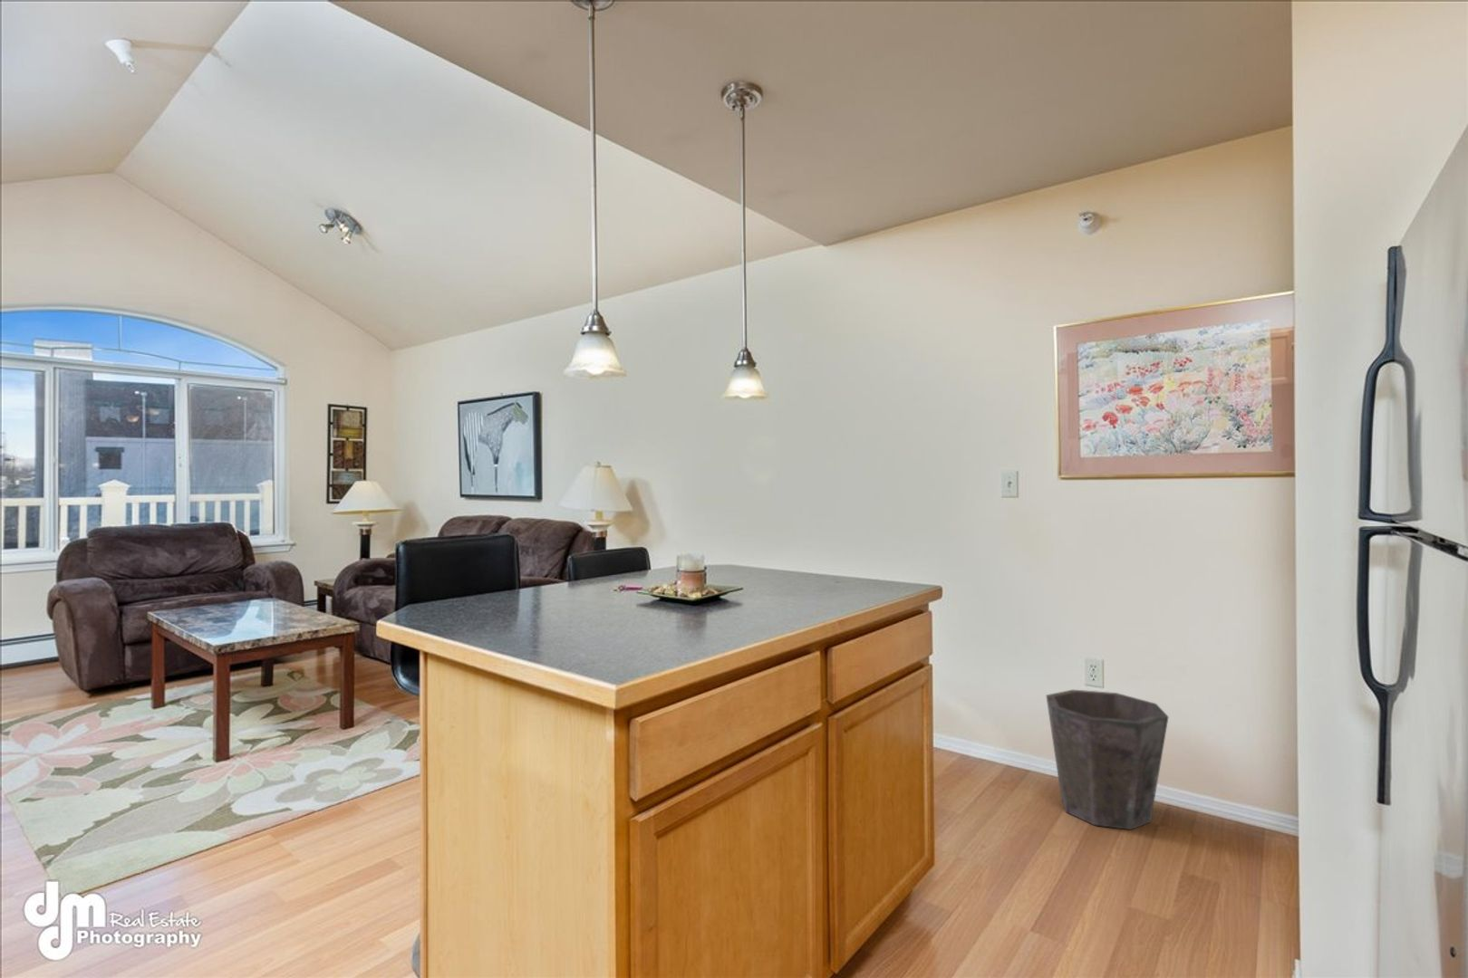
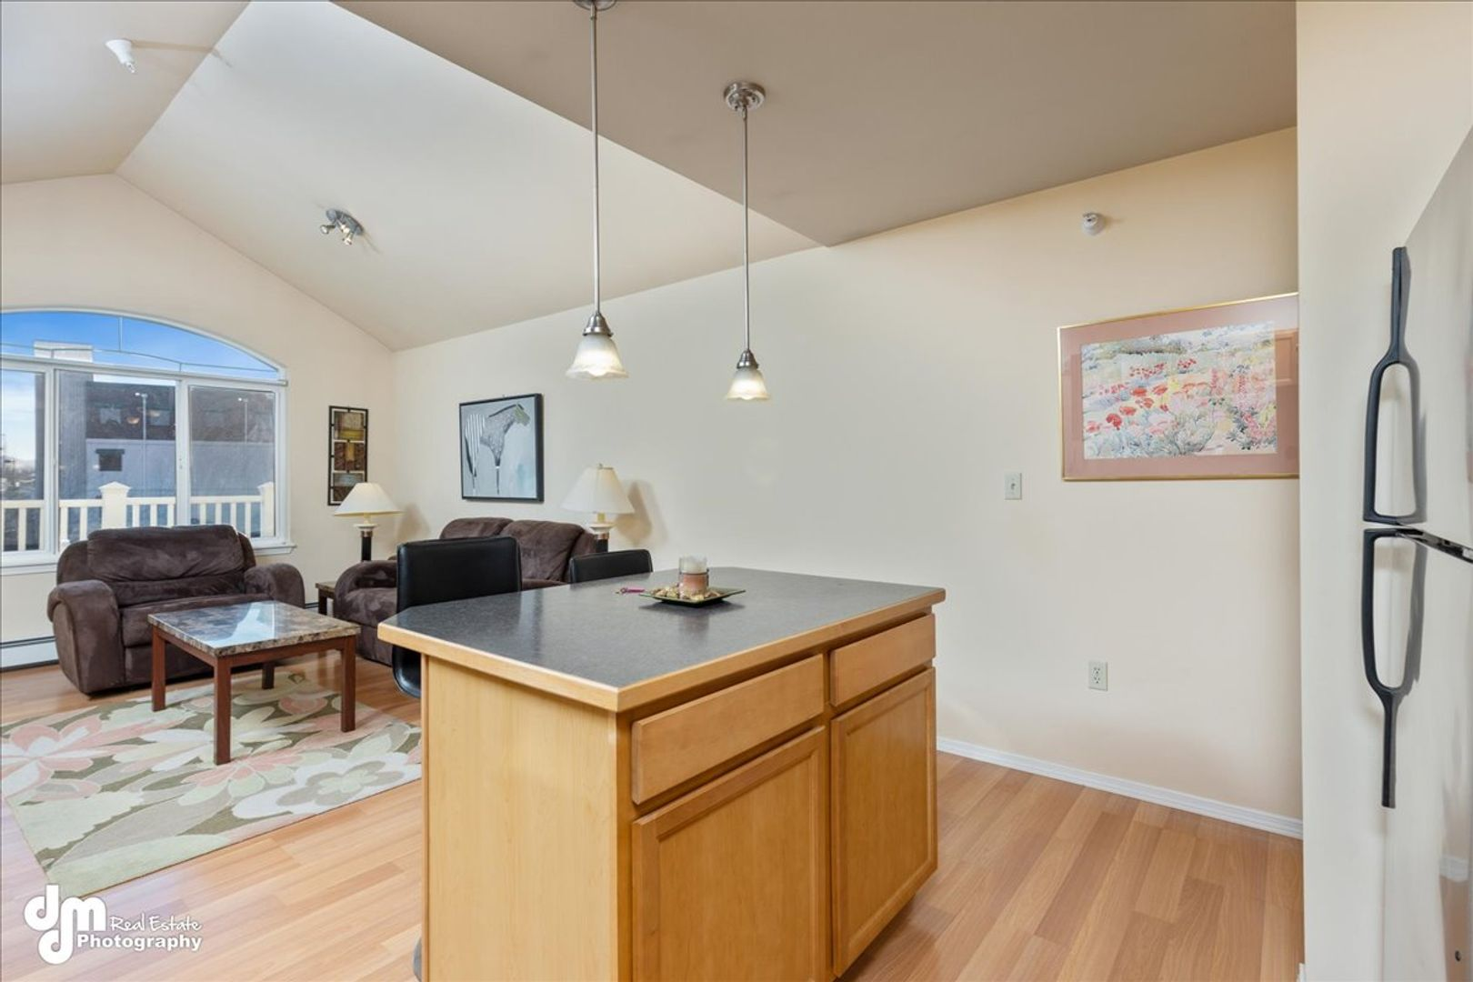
- waste bin (1103, 758)
